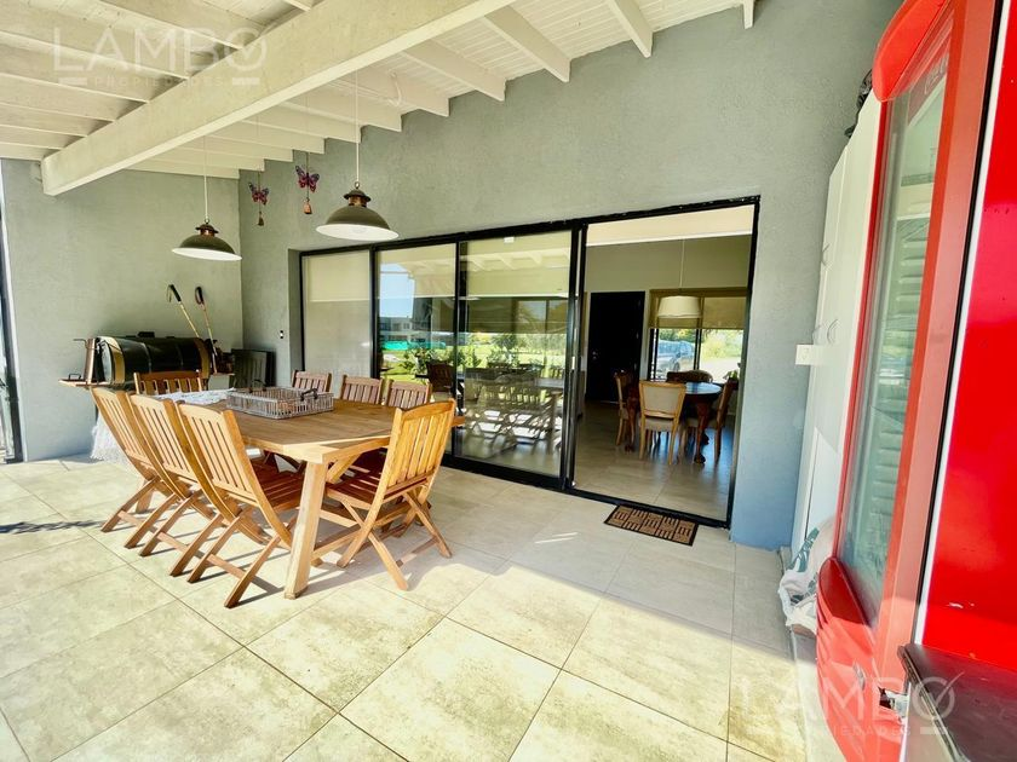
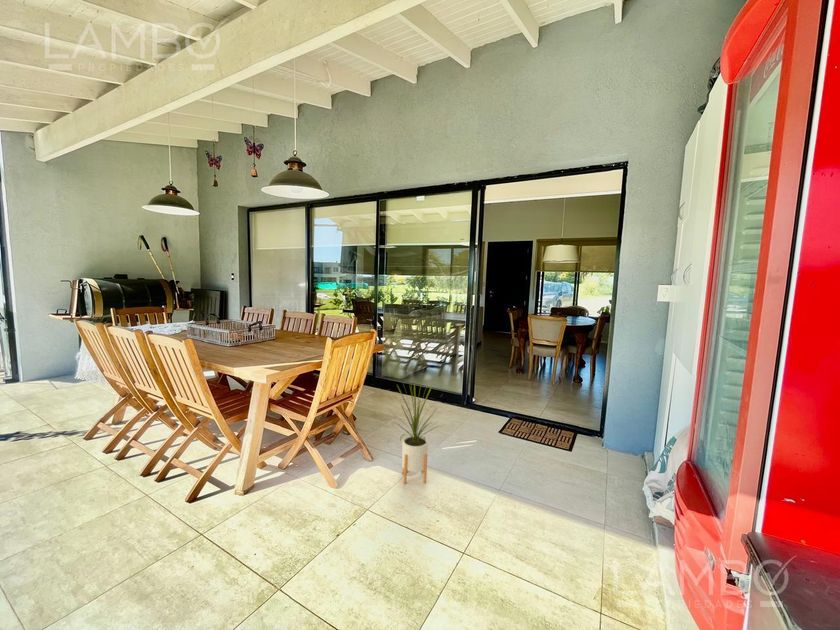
+ house plant (417, 429)
